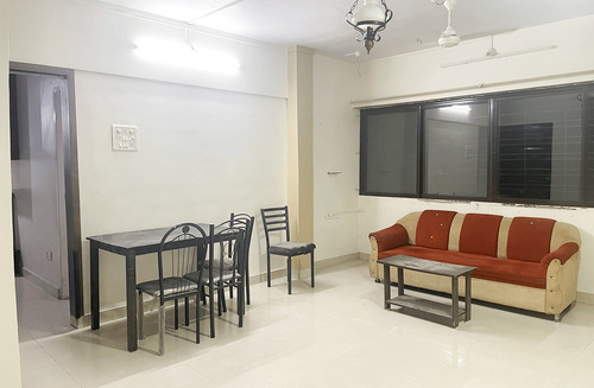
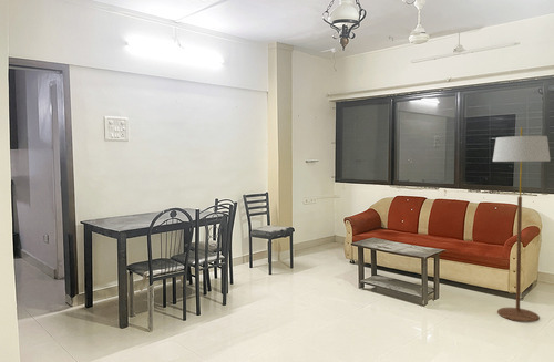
+ floor lamp (519, 221)
